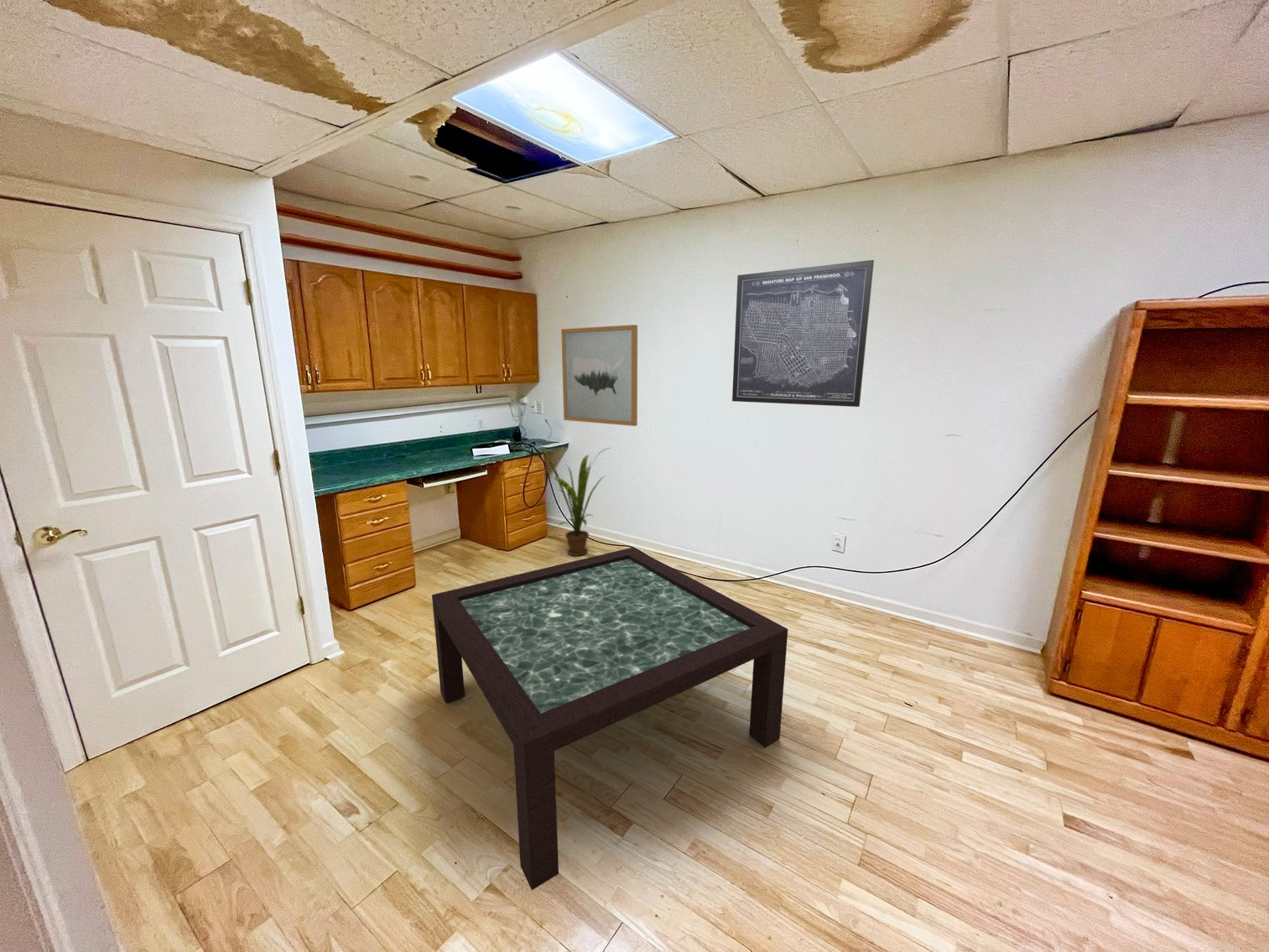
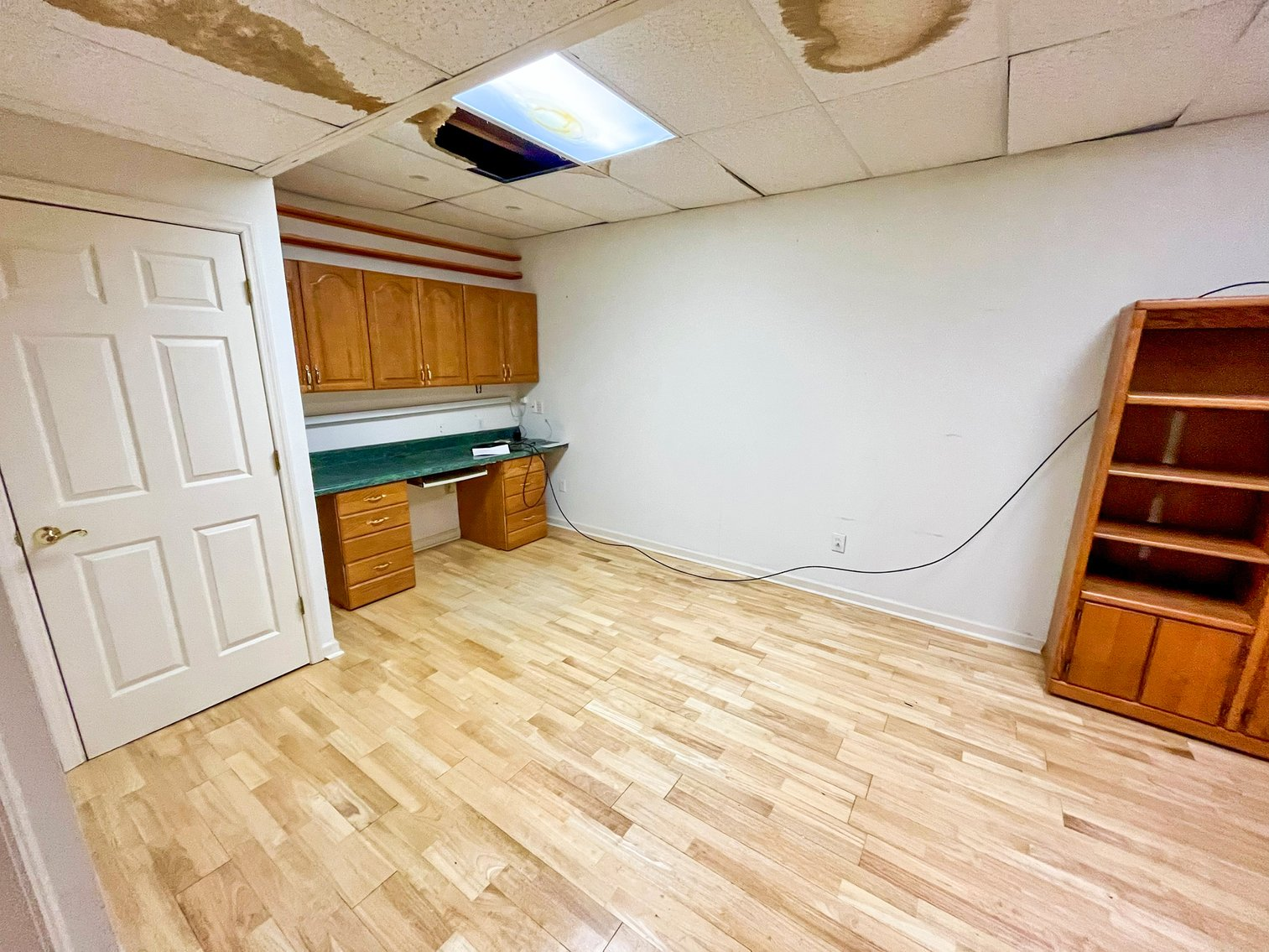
- coffee table (598, 663)
- wall art (795, 337)
- wall art (598, 376)
- house plant (582, 500)
